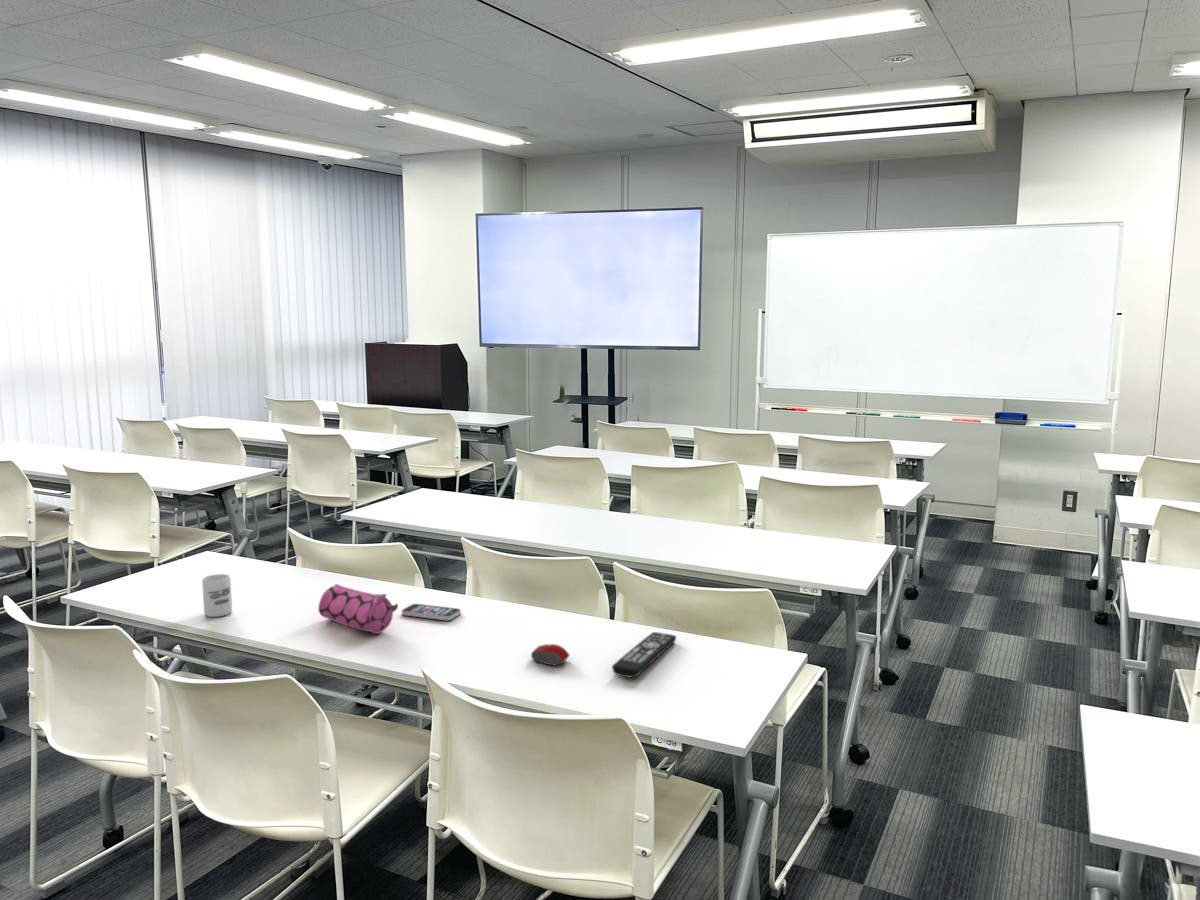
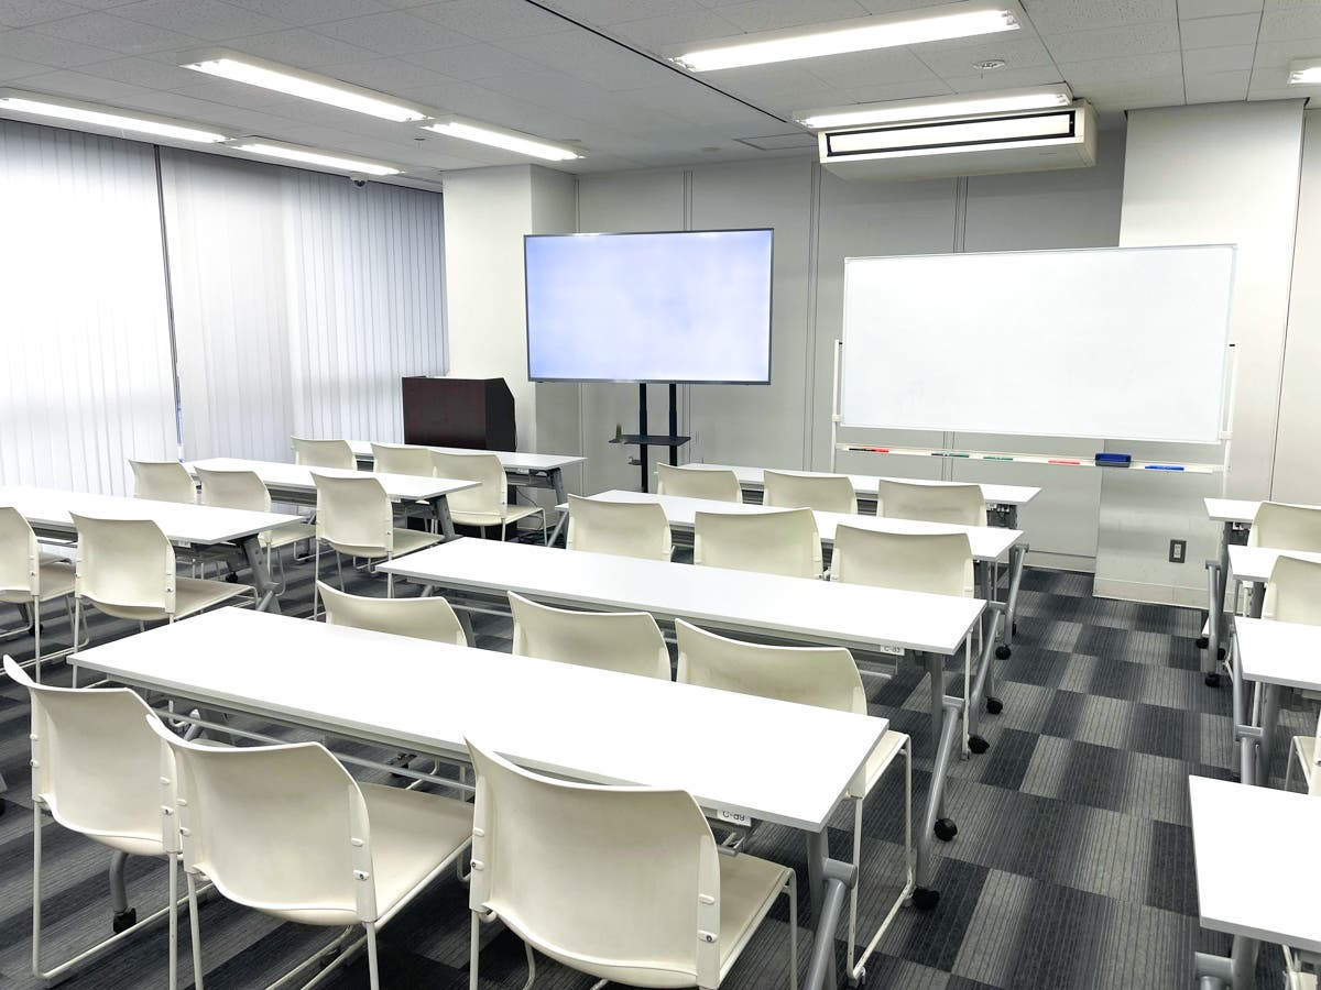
- pencil case (355, 606)
- cup (217, 595)
- remote control (645, 653)
- computer mouse (550, 652)
- smartphone (431, 611)
